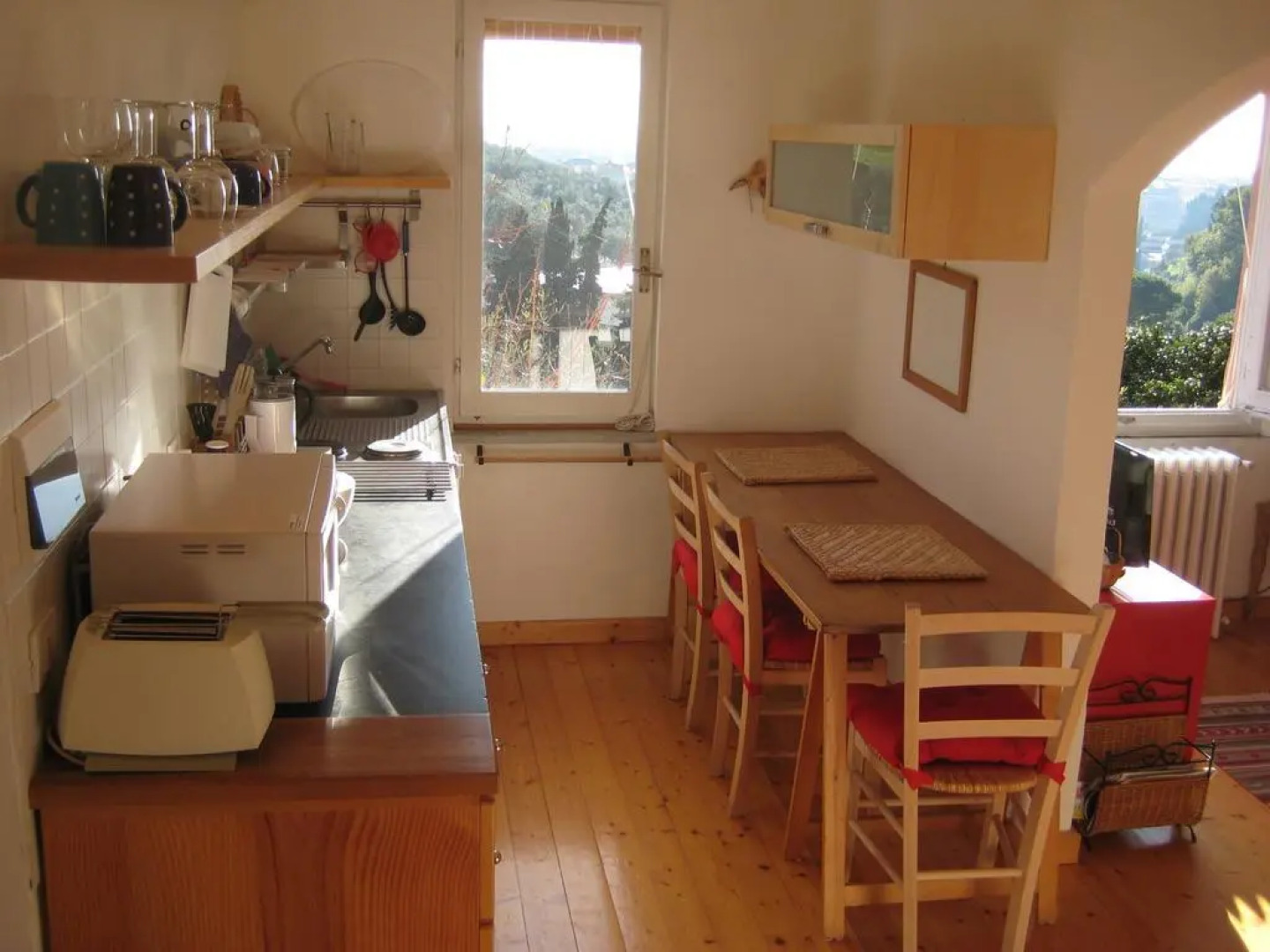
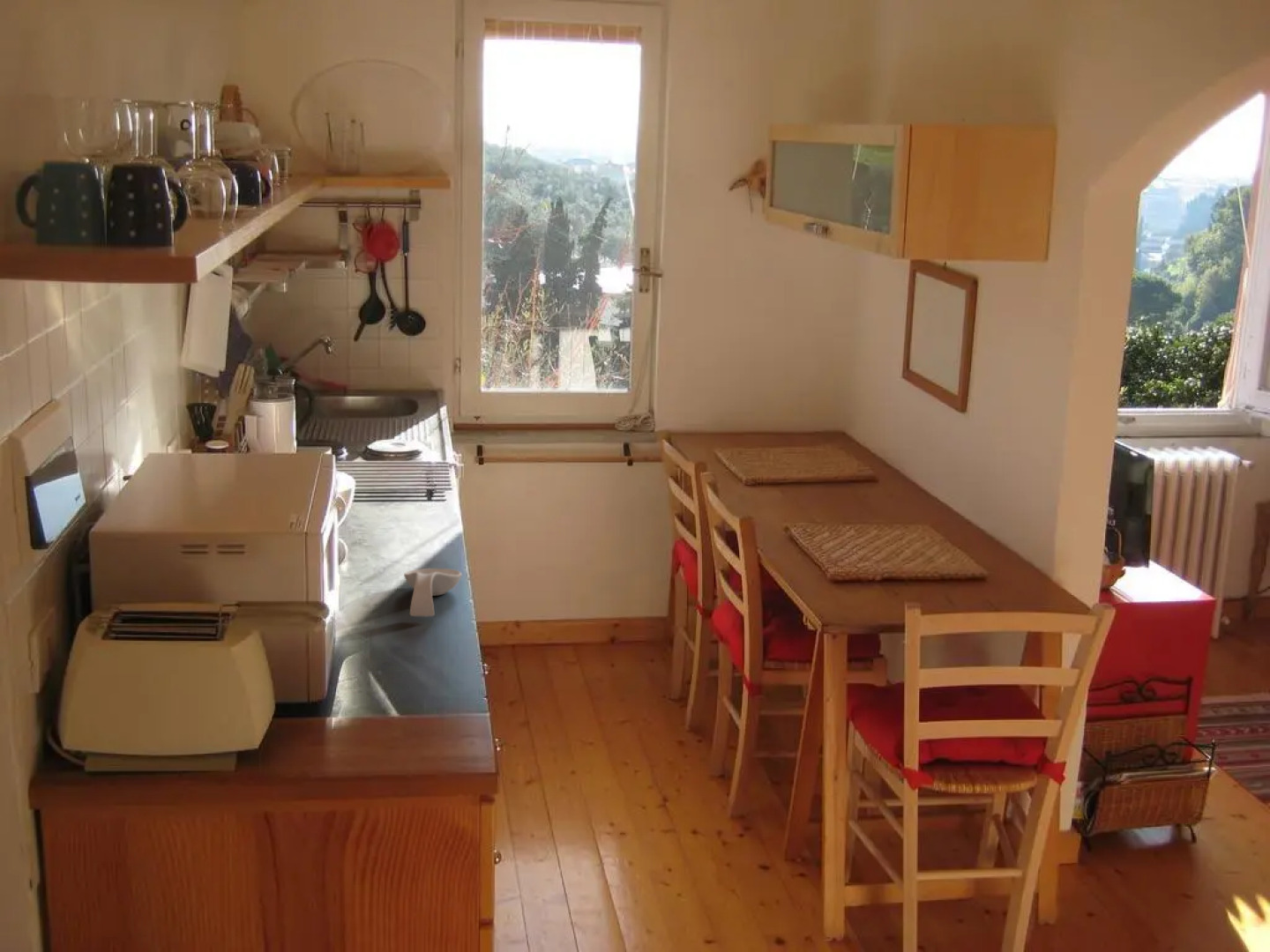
+ spoon rest (430, 583)
